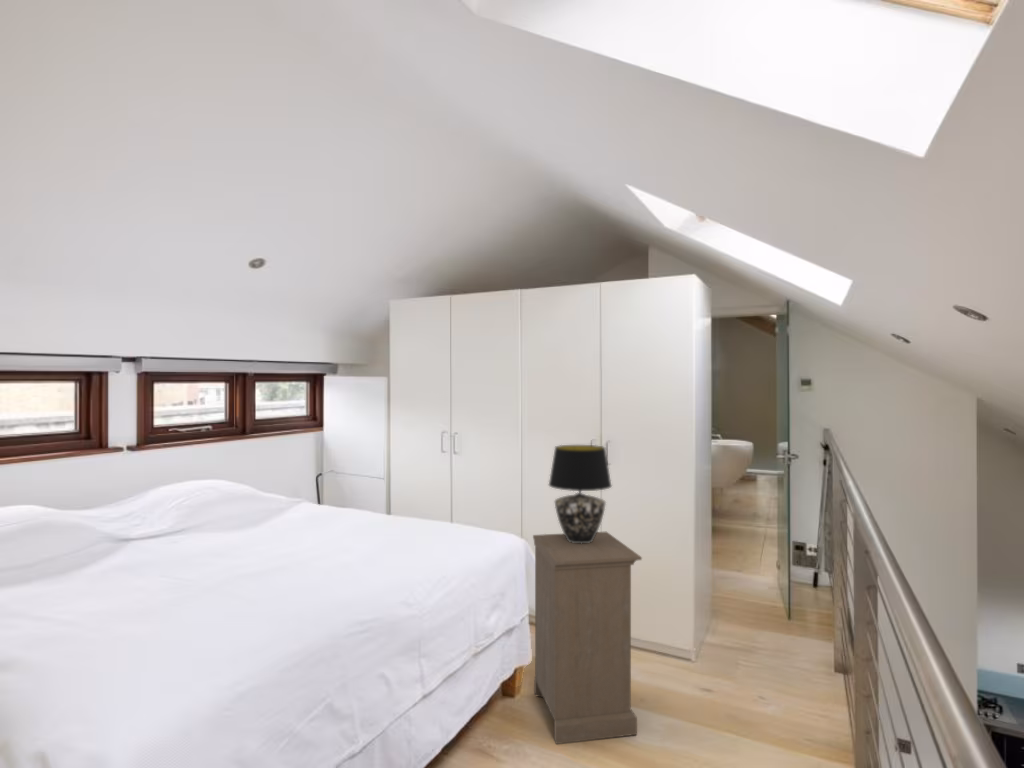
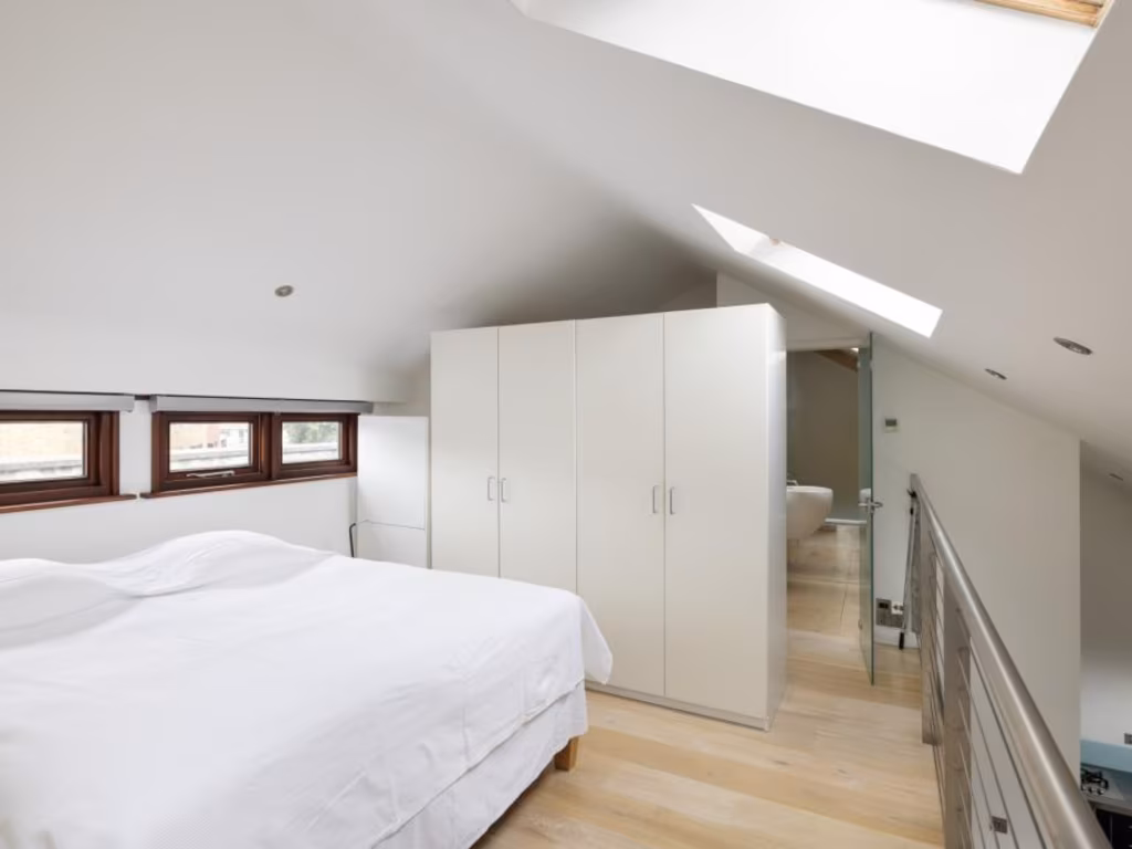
- nightstand (583, 629)
- table lamp (579, 493)
